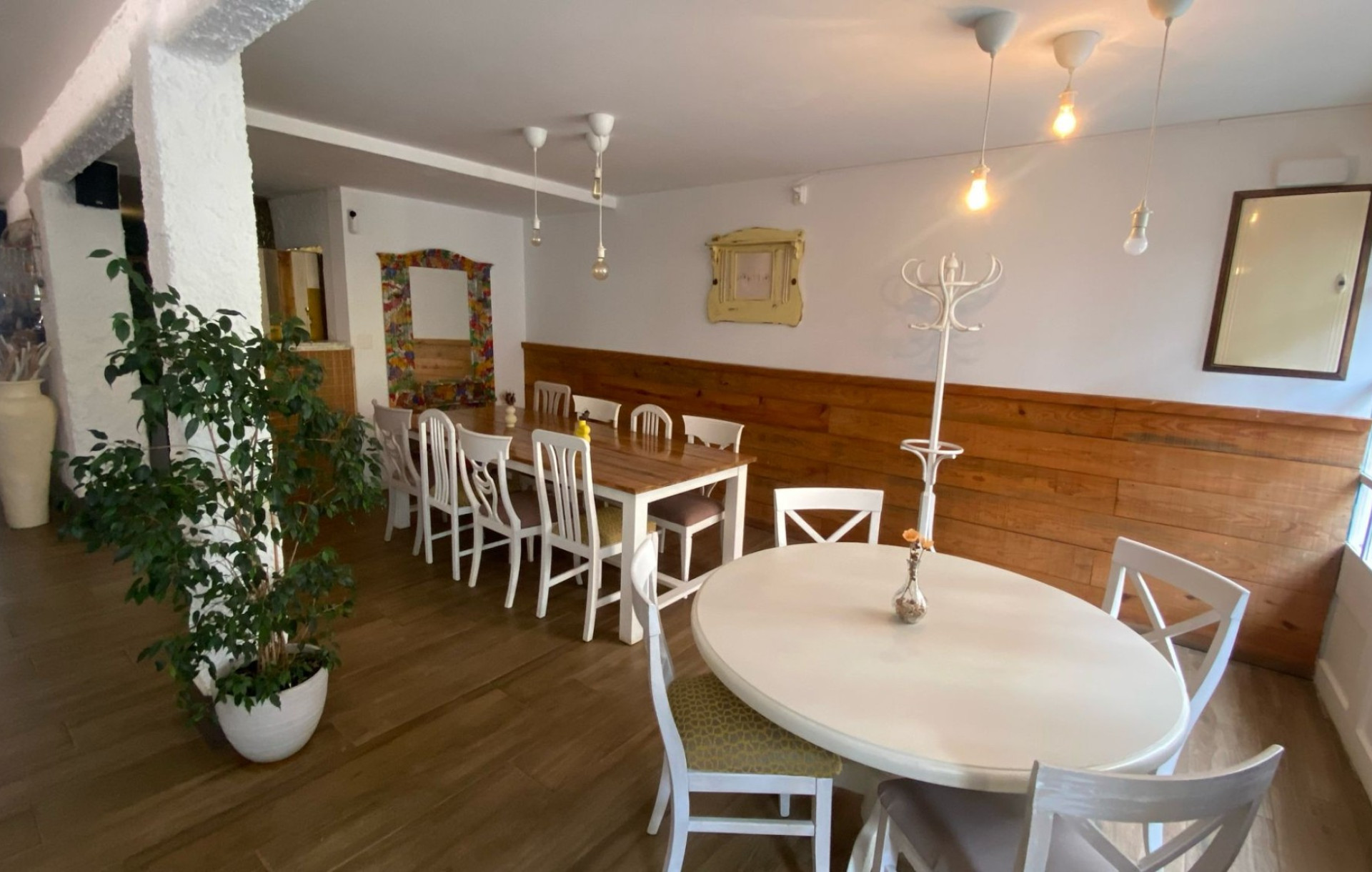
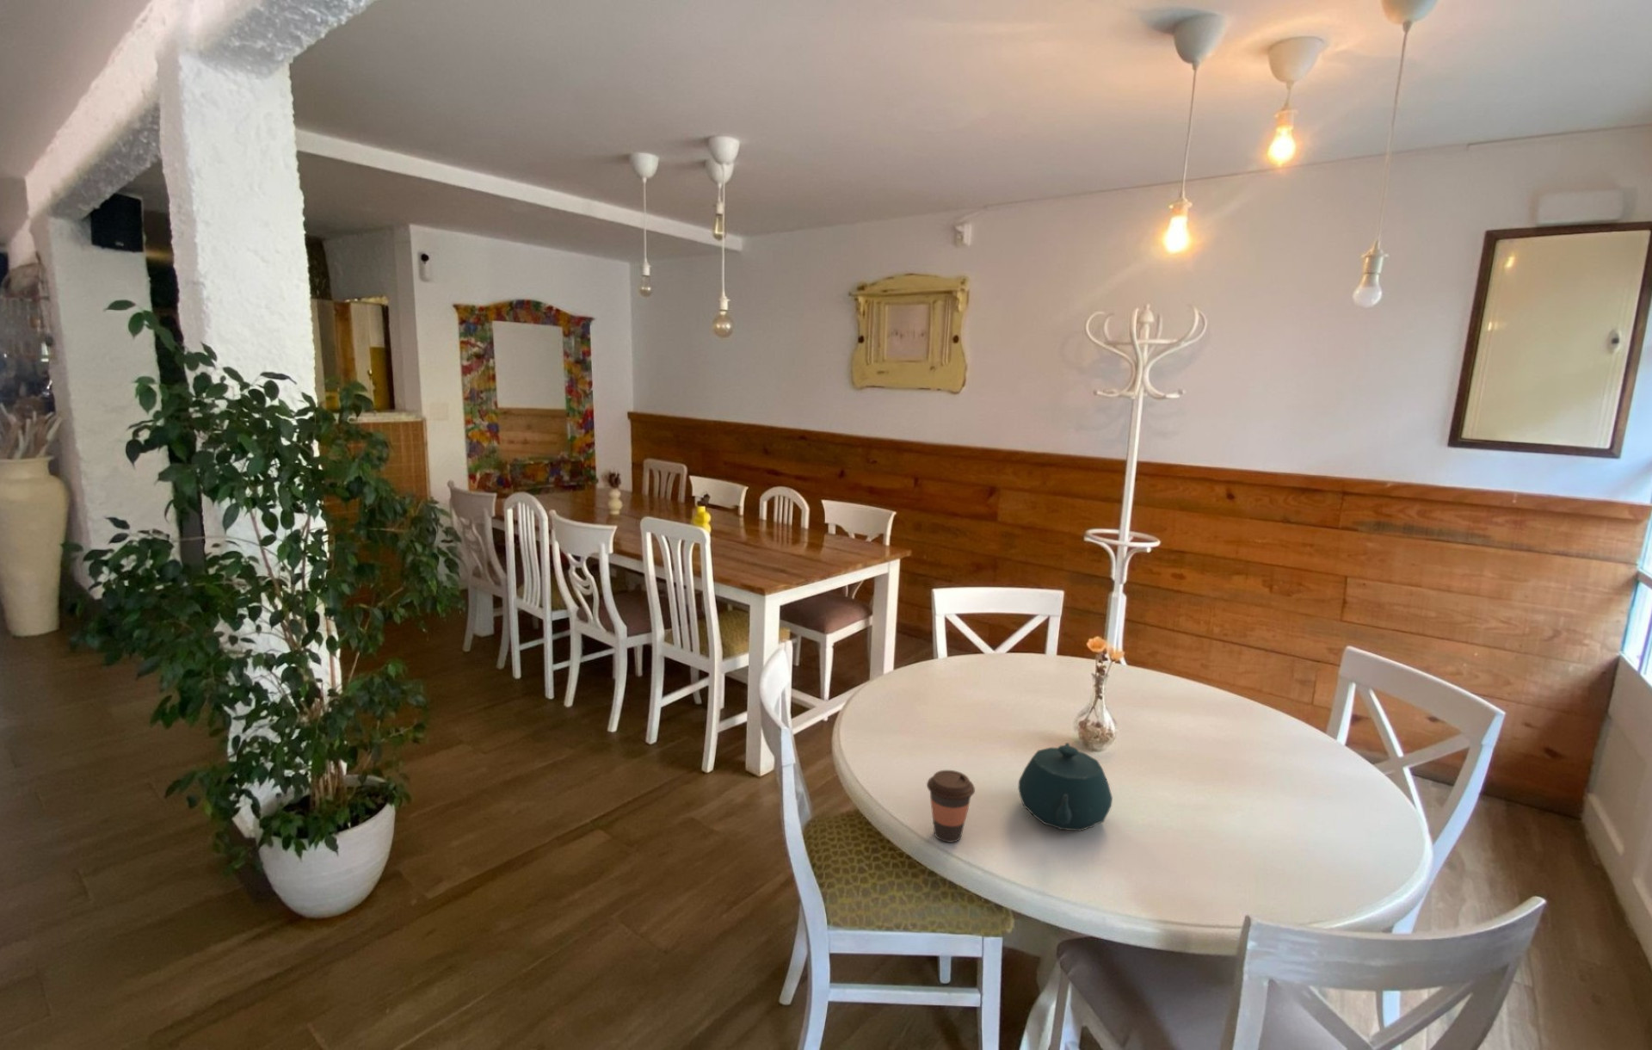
+ teapot (1066, 783)
+ coffee cup (949, 807)
